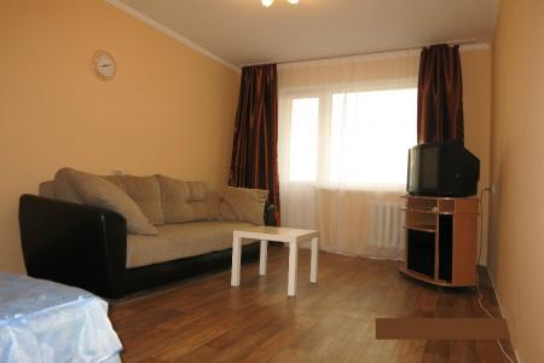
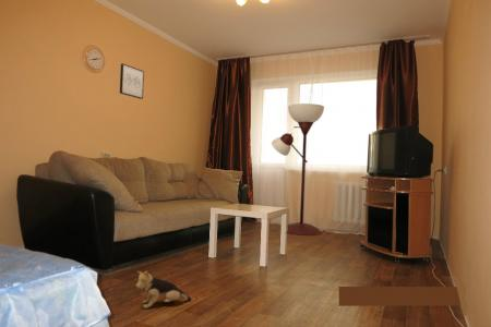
+ wall art (132, 82)
+ plush toy (164, 284)
+ floor lamp (302, 168)
